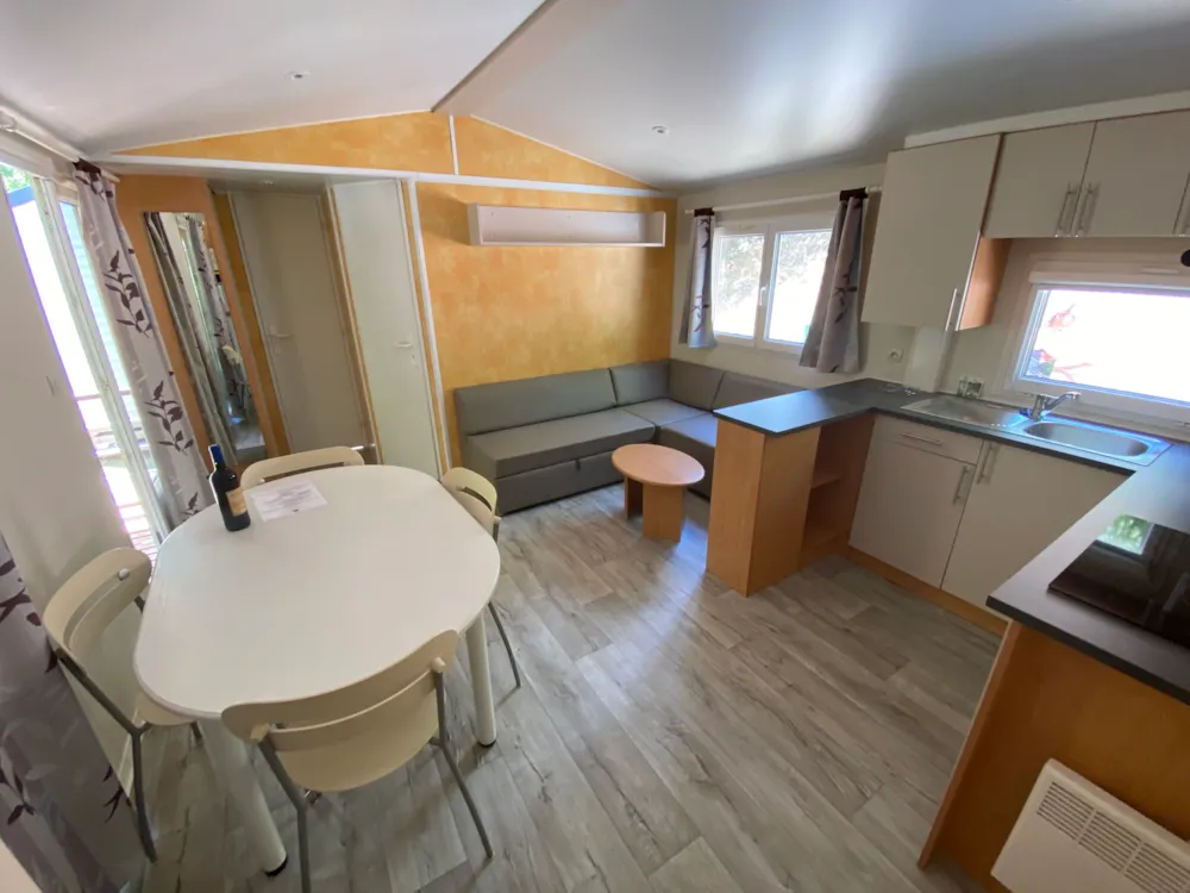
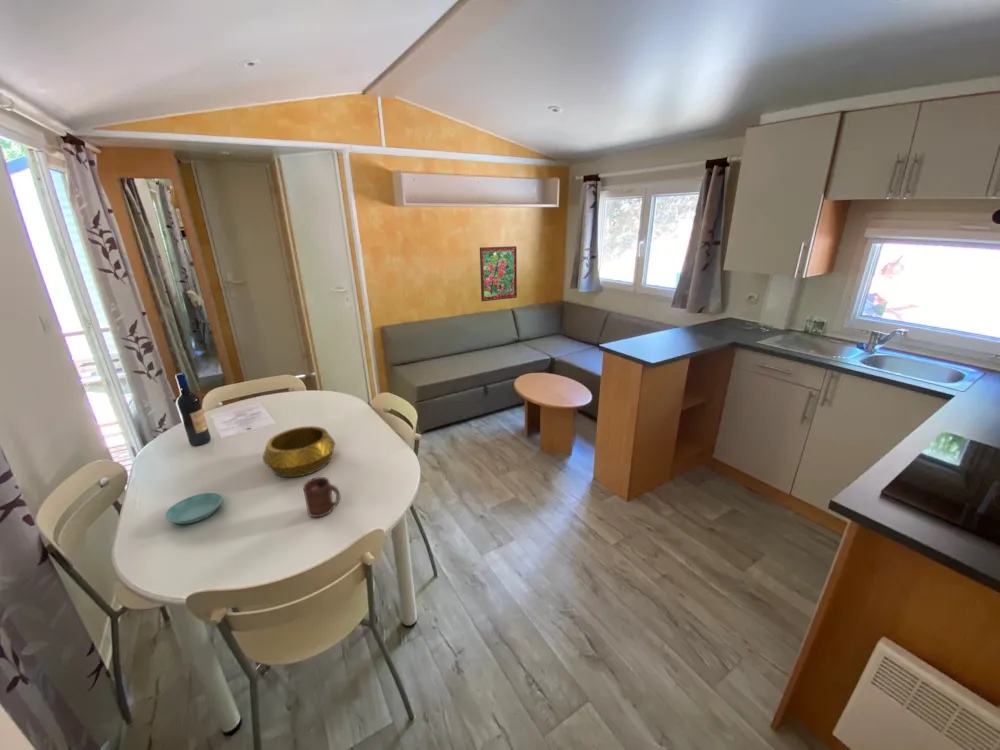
+ cup (322, 496)
+ saucer (195, 509)
+ decorative bowl (300, 450)
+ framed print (499, 273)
